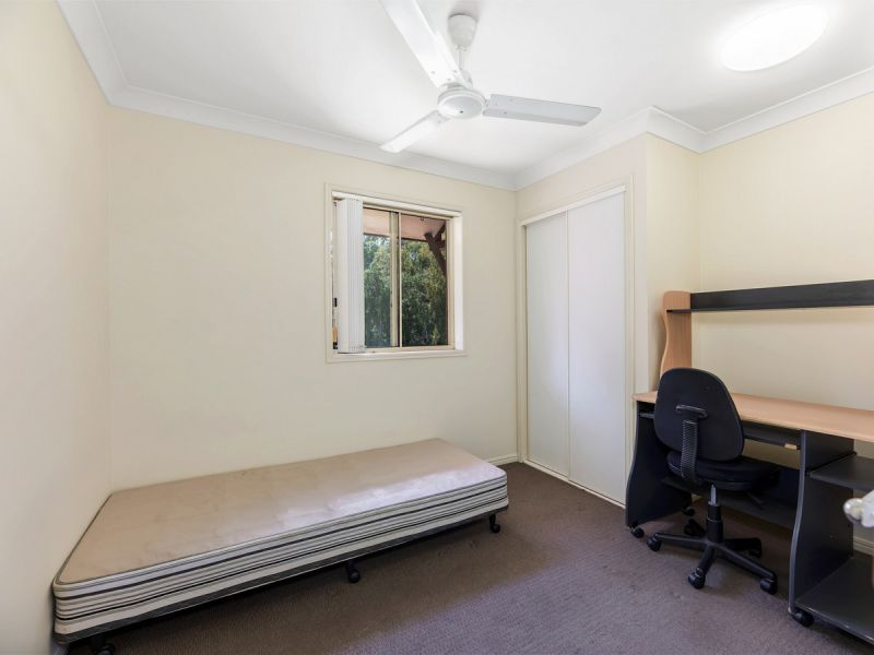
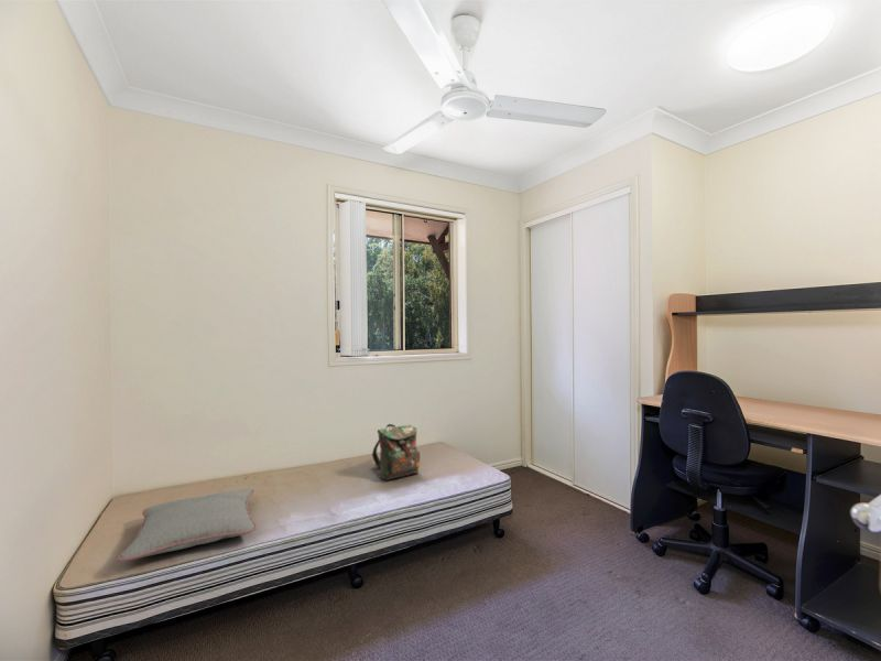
+ pillow (197, 518)
+ backpack (394, 447)
